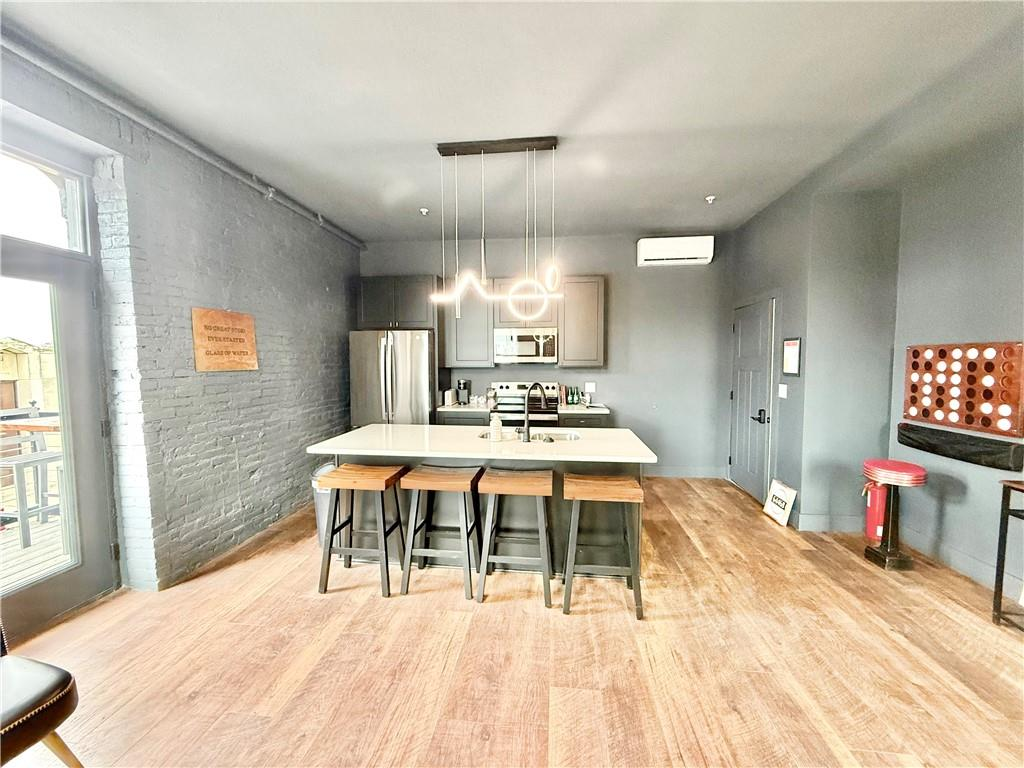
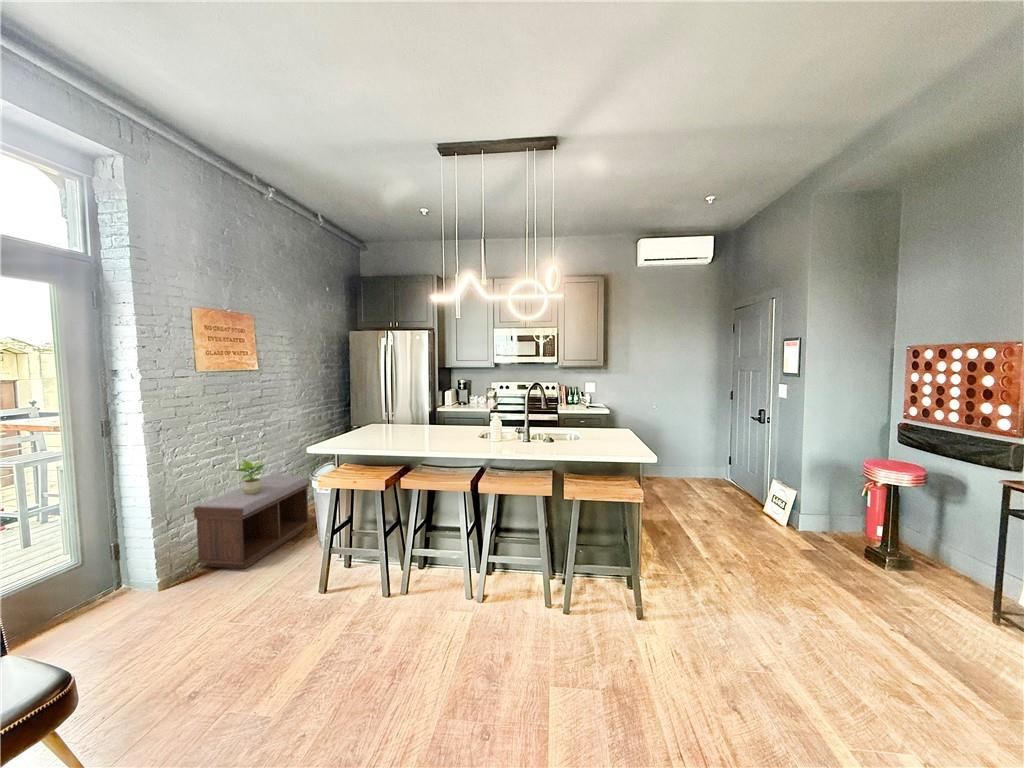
+ bench (259, 516)
+ potted plant (248, 476)
